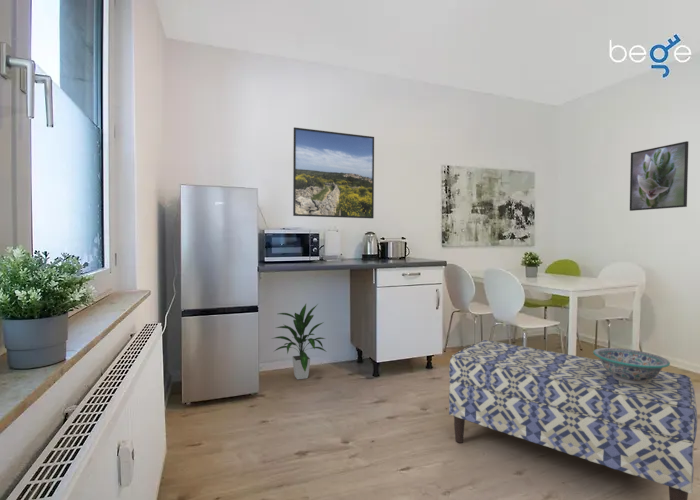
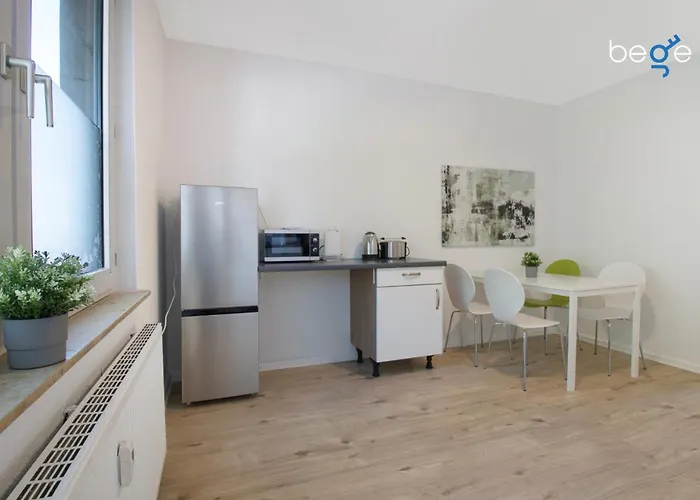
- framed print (657, 178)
- bench (560, 411)
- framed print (335, 174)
- indoor plant (300, 341)
- decorative bowl (629, 367)
